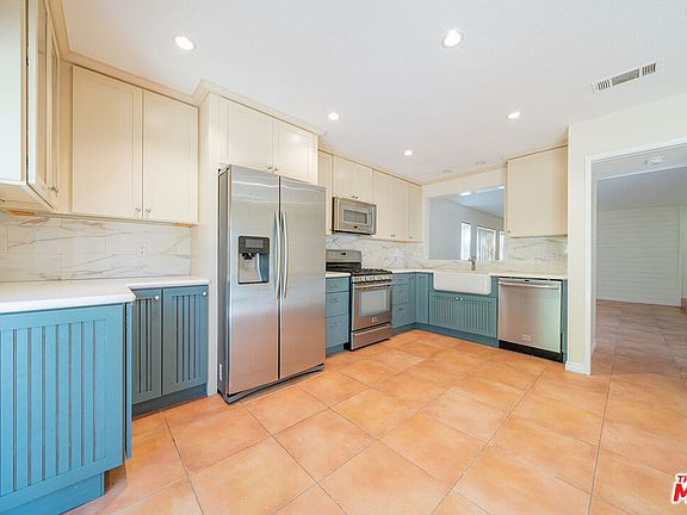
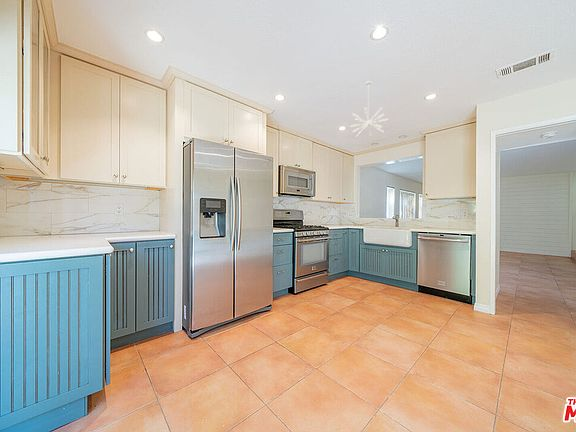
+ chandelier (368, 107)
